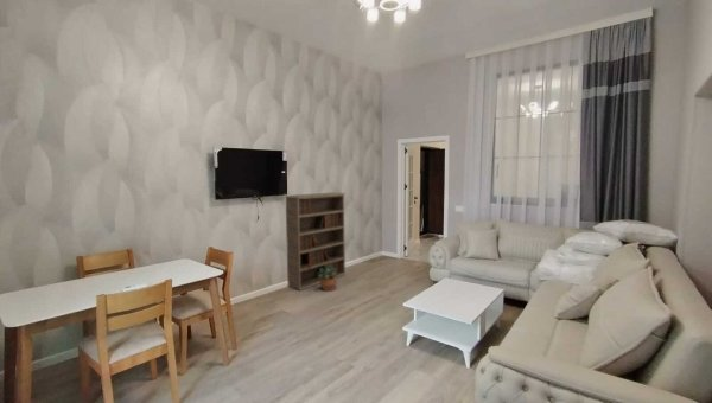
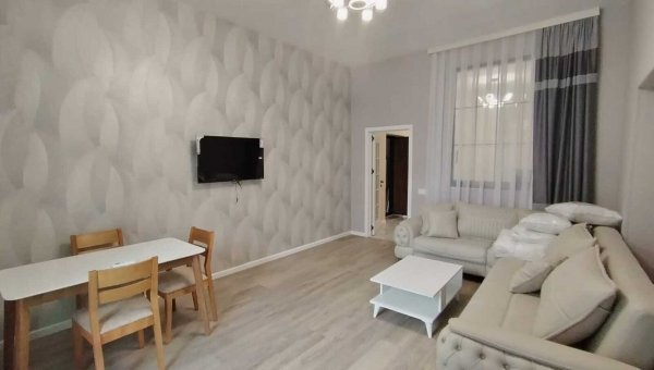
- bookshelf (317, 237)
- potted plant (326, 277)
